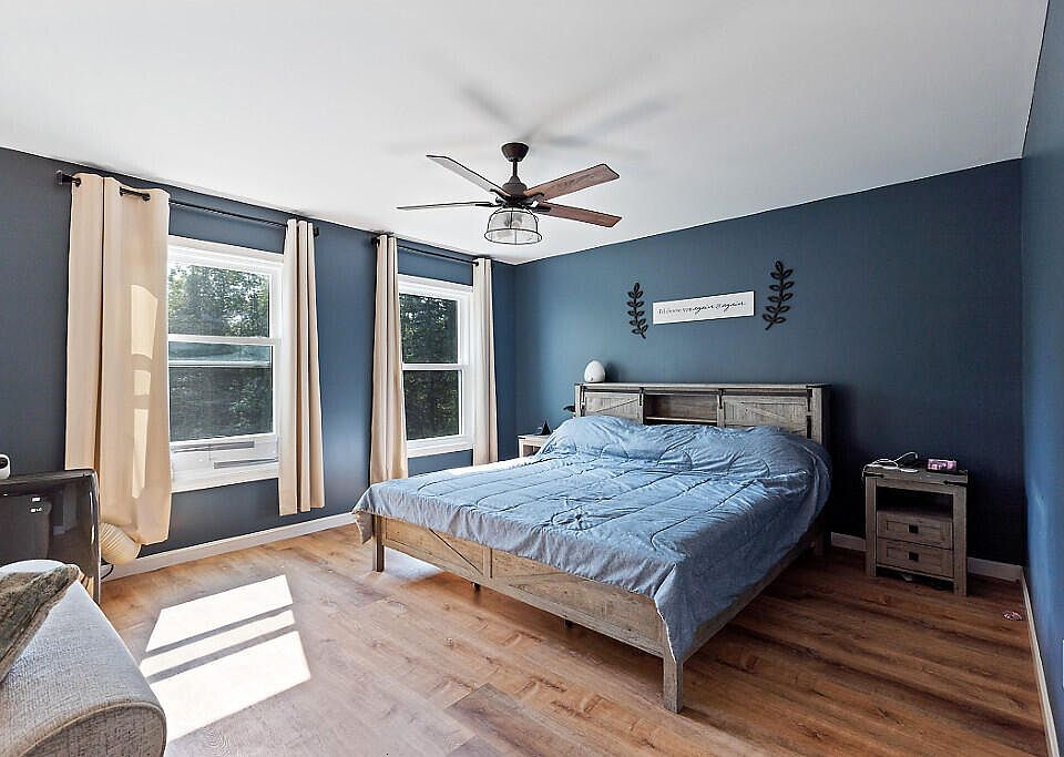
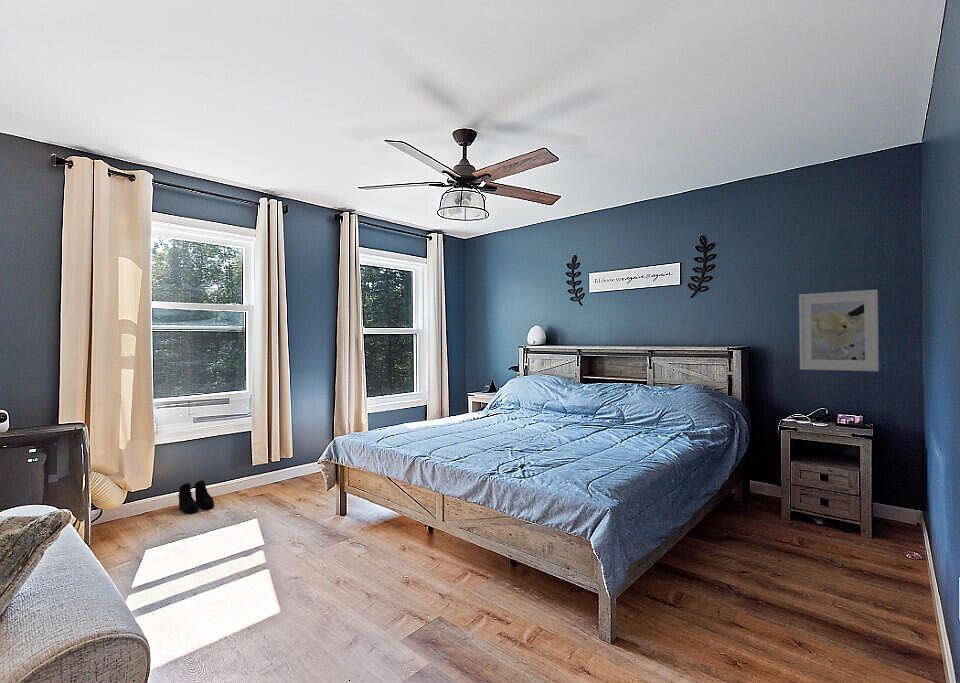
+ boots (196, 495)
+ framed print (837, 331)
